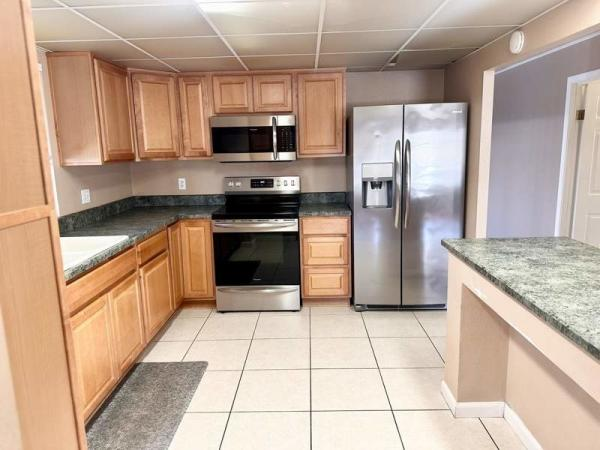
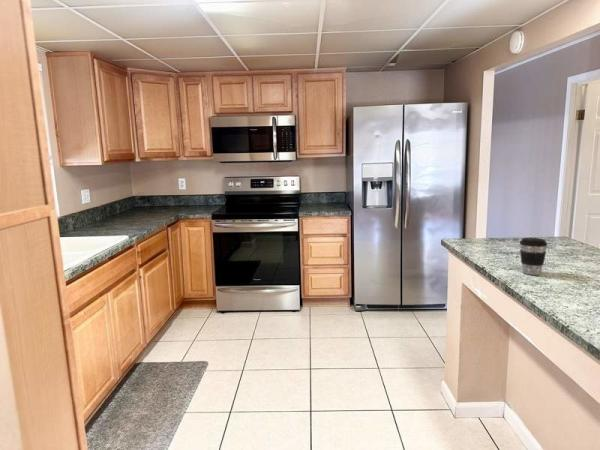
+ coffee cup (532, 256)
